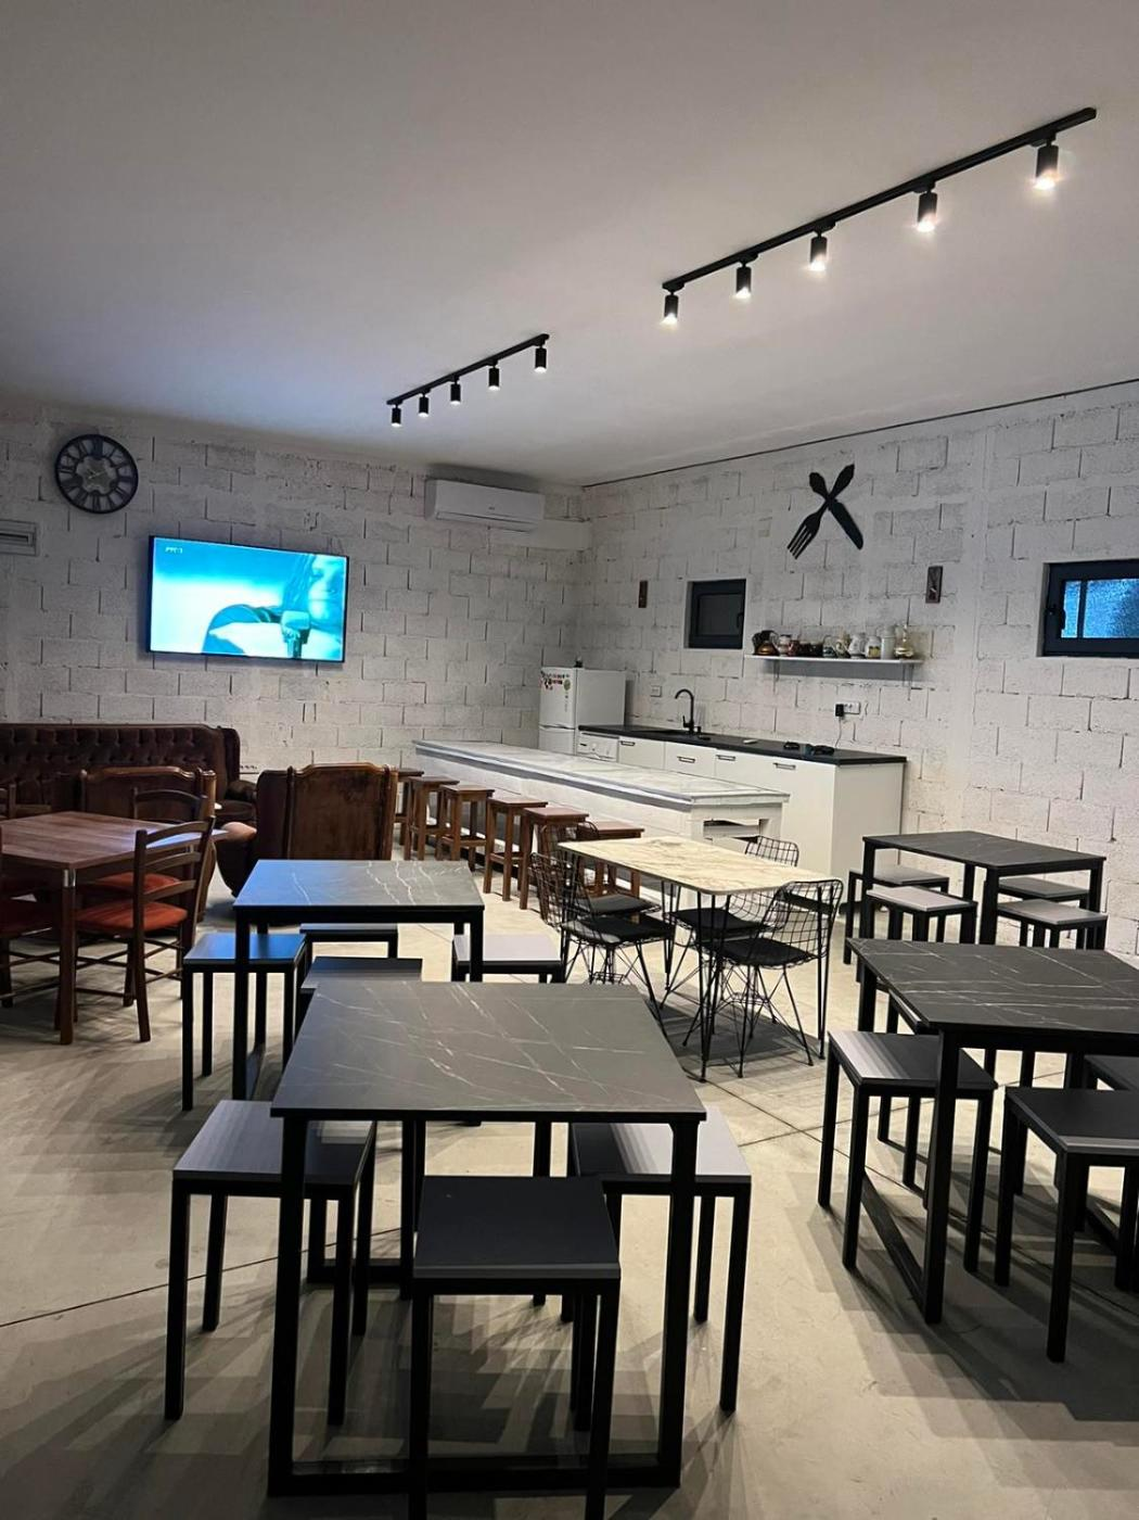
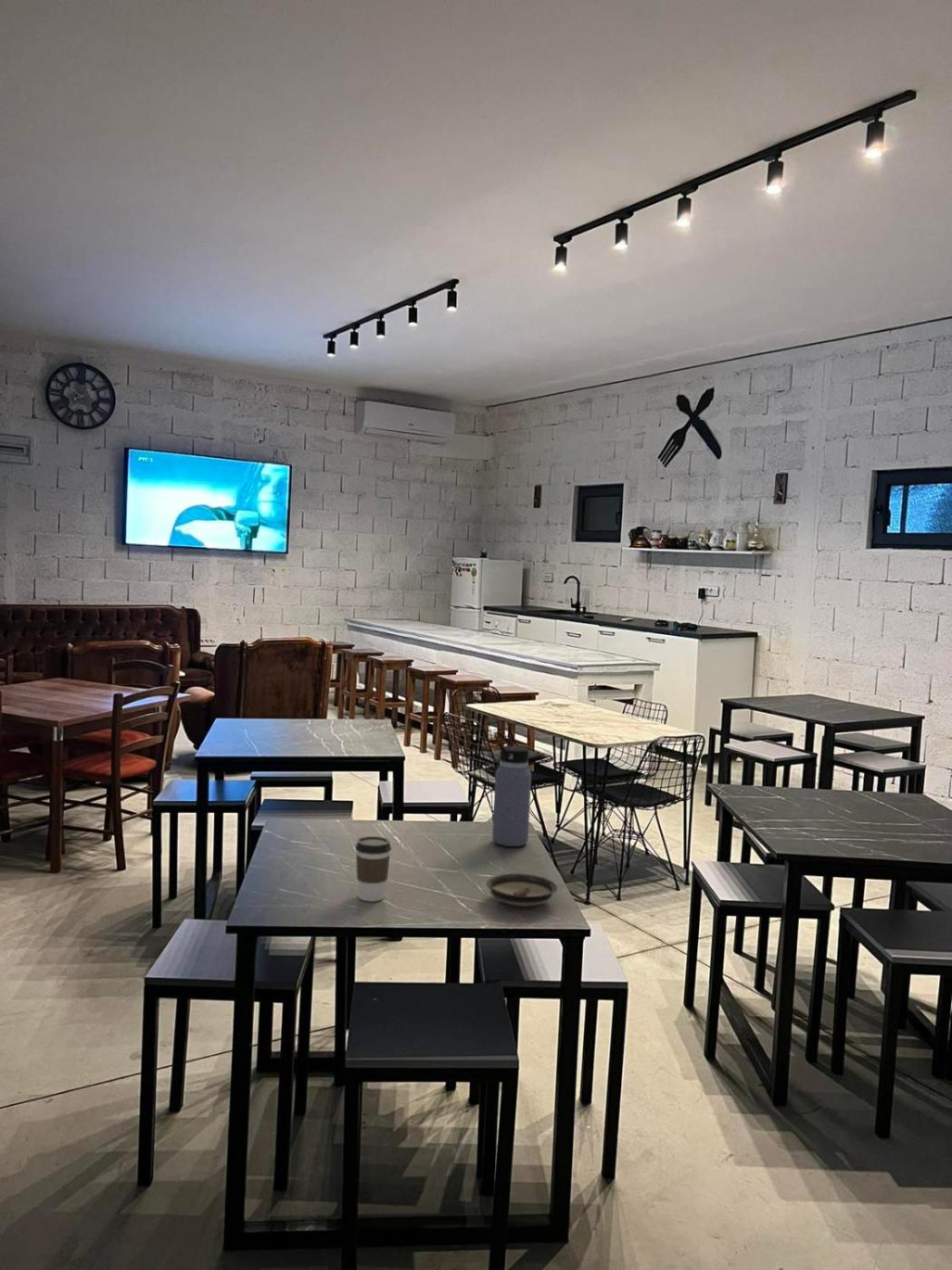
+ coffee cup (372, 868)
+ saucer (521, 893)
+ water bottle (510, 787)
